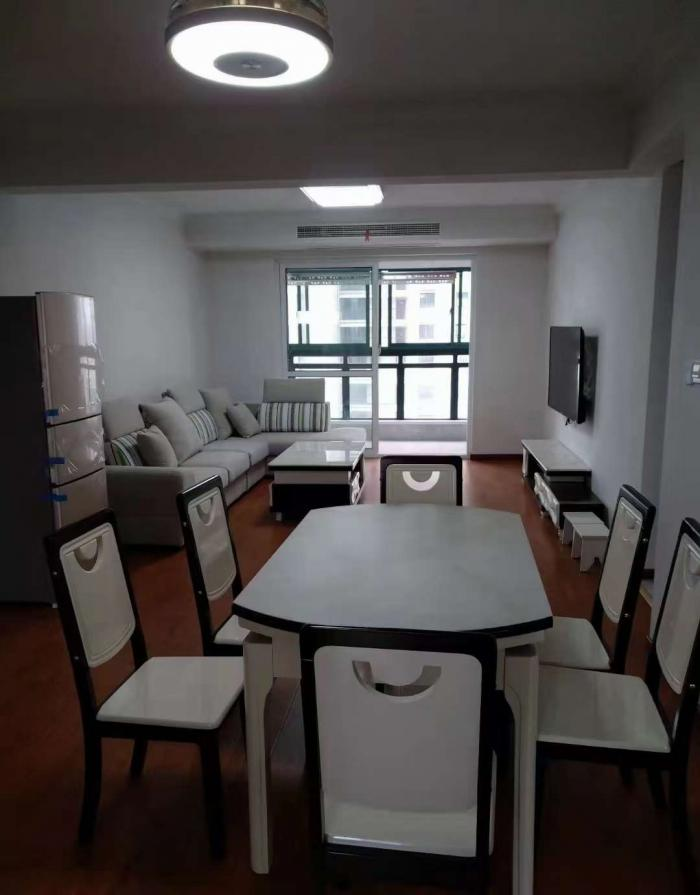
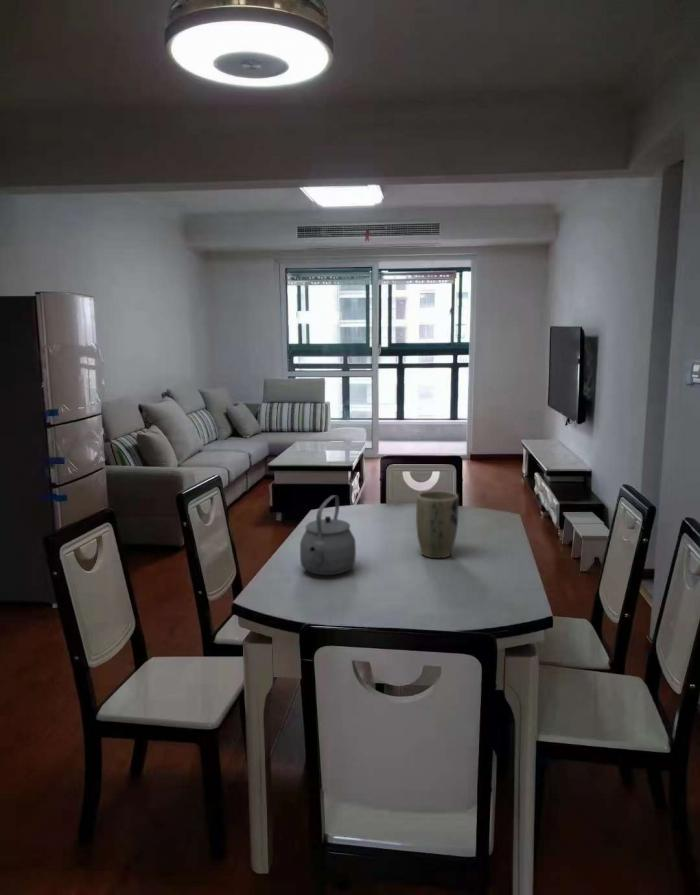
+ plant pot (437, 524)
+ tea kettle (325, 537)
